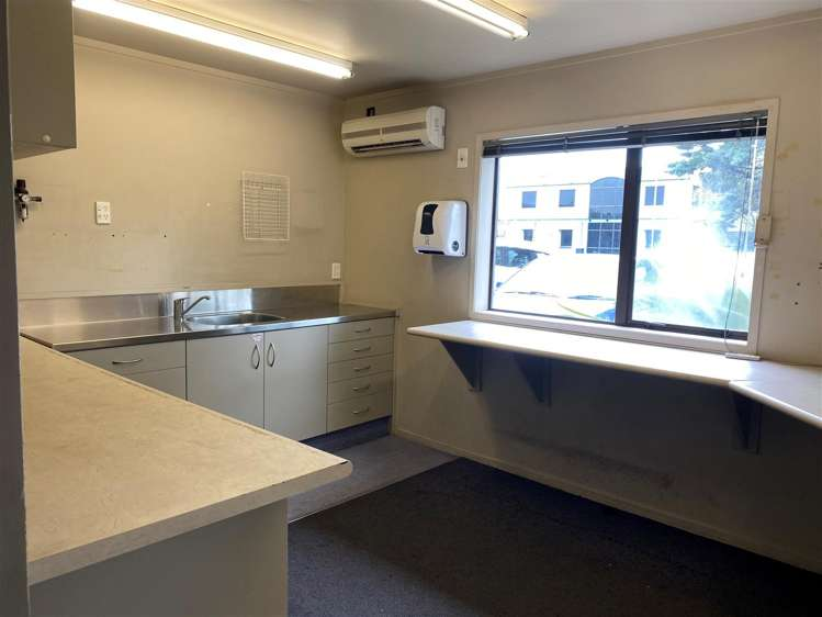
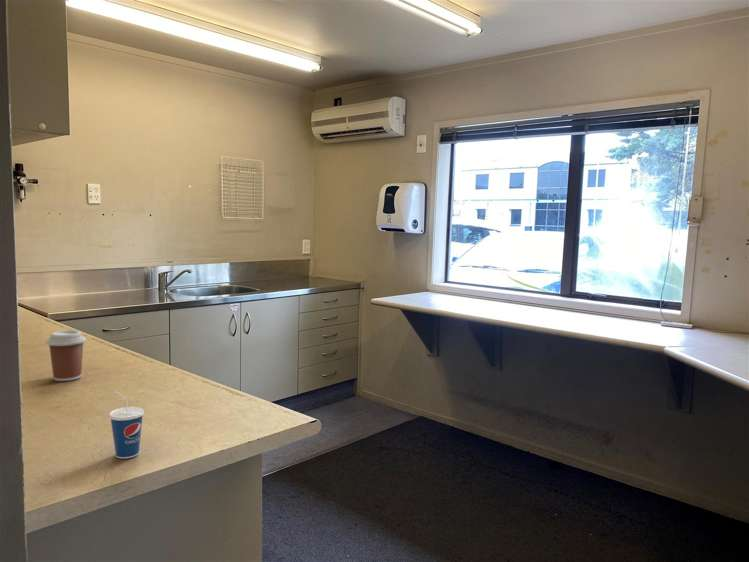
+ coffee cup (66, 355)
+ cup (126, 421)
